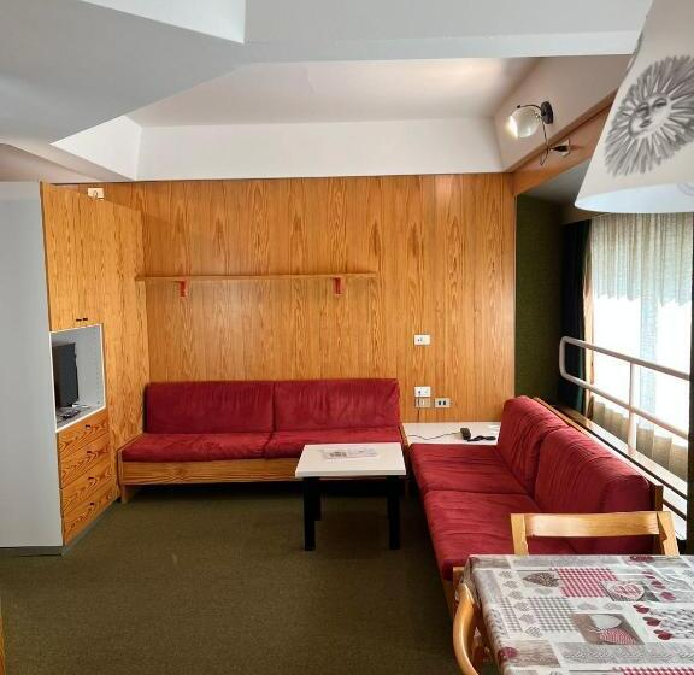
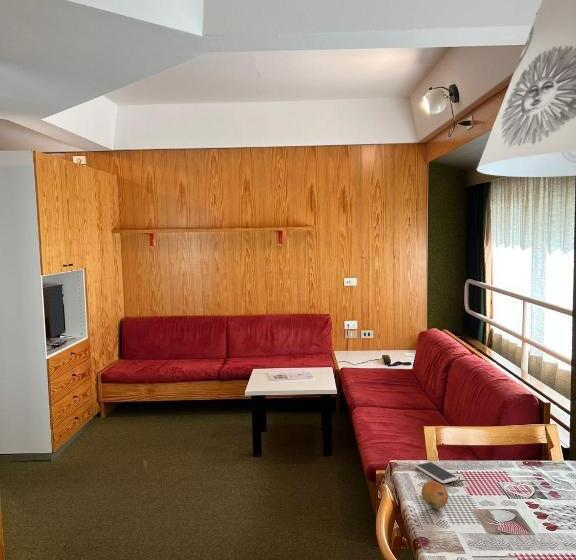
+ smartphone (436, 472)
+ fruit (434, 494)
